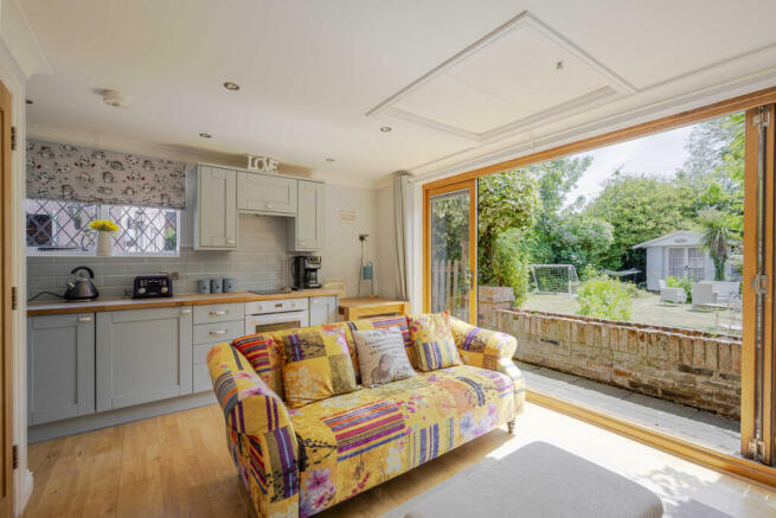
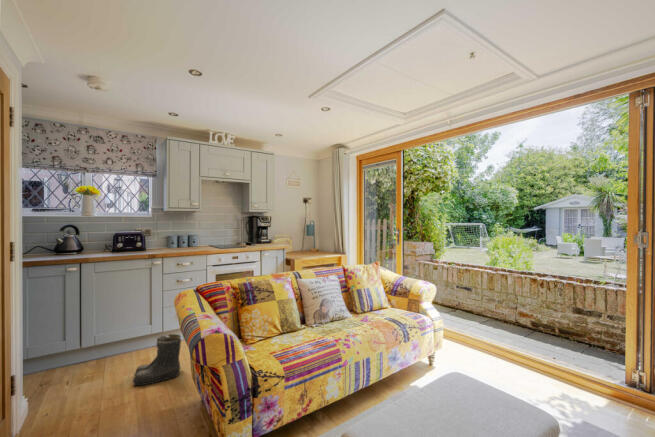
+ boots (157, 357)
